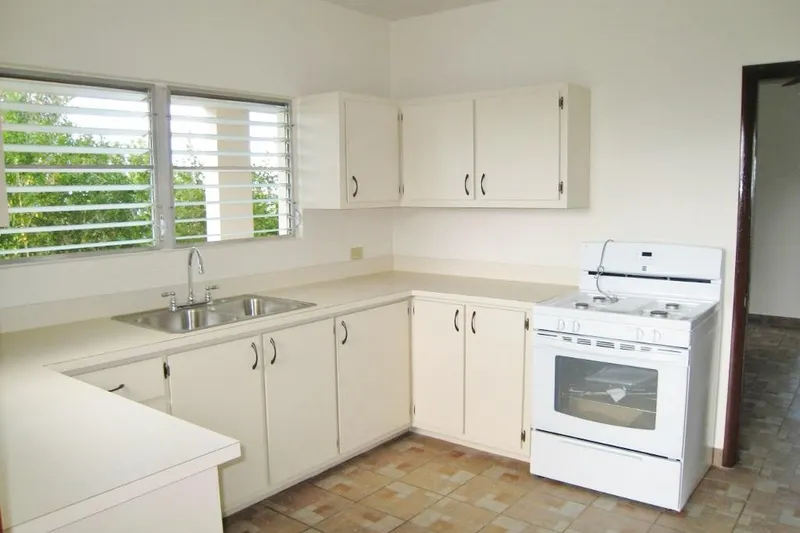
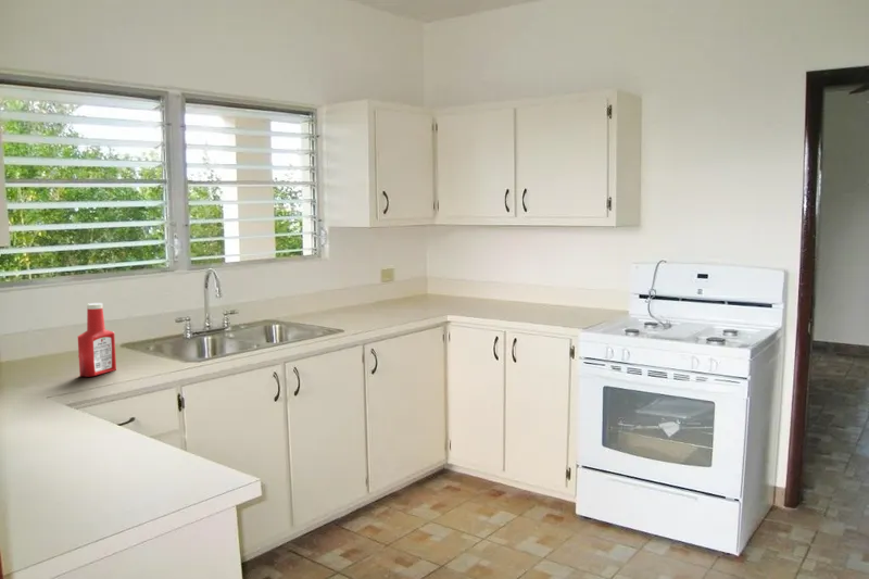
+ soap bottle (96, 338)
